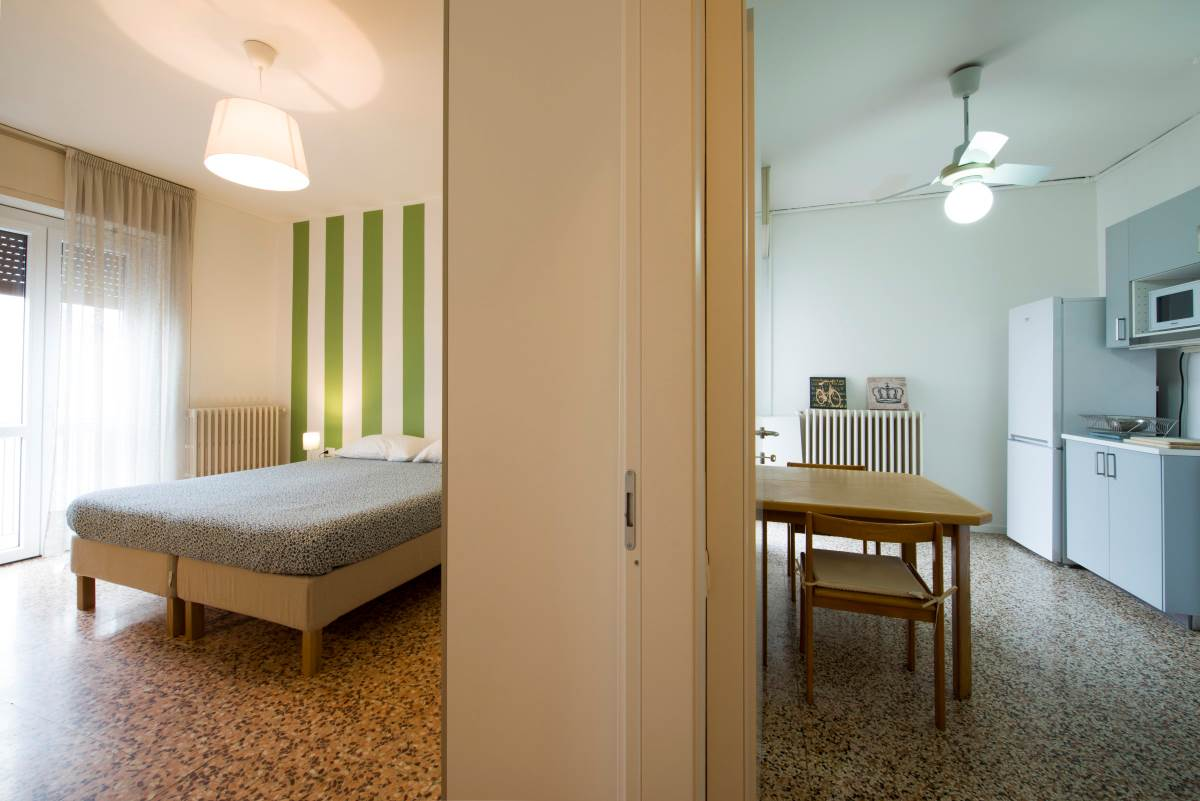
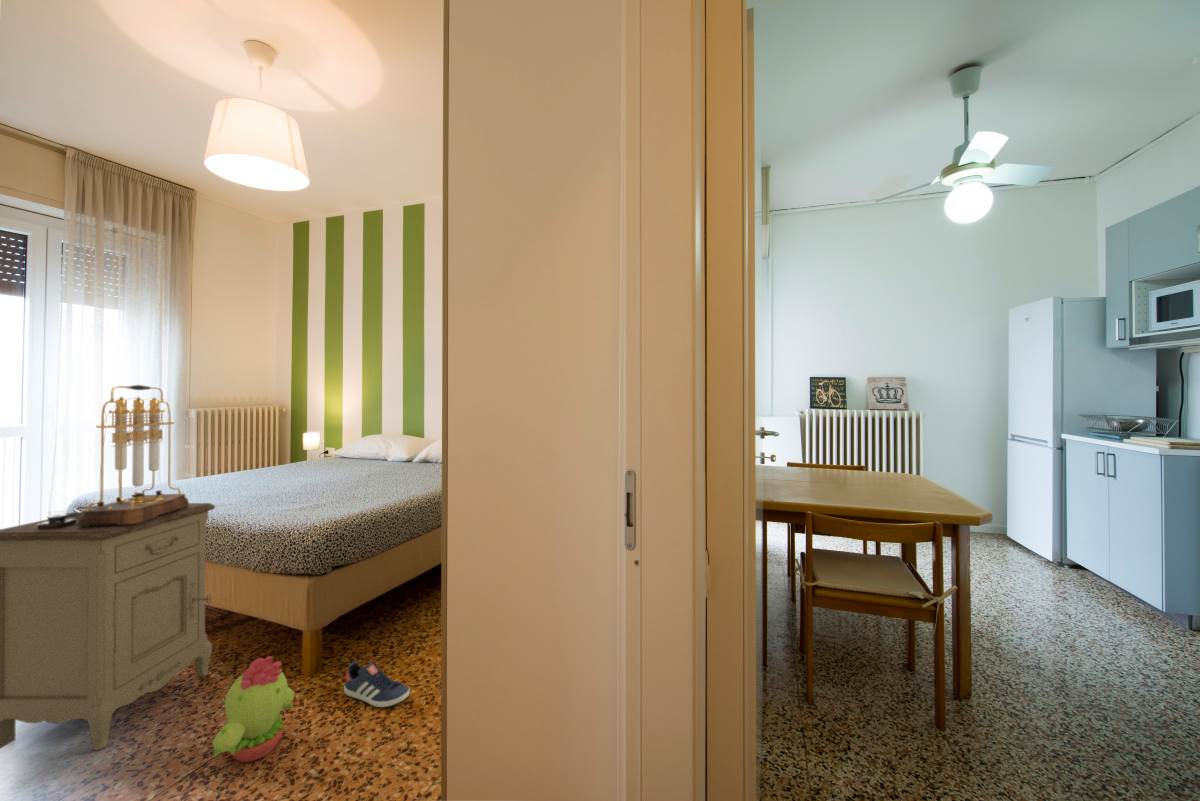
+ decorative plant (257, 703)
+ nightstand (122, 611)
+ table lamp (115, 450)
+ sneaker (375, 680)
